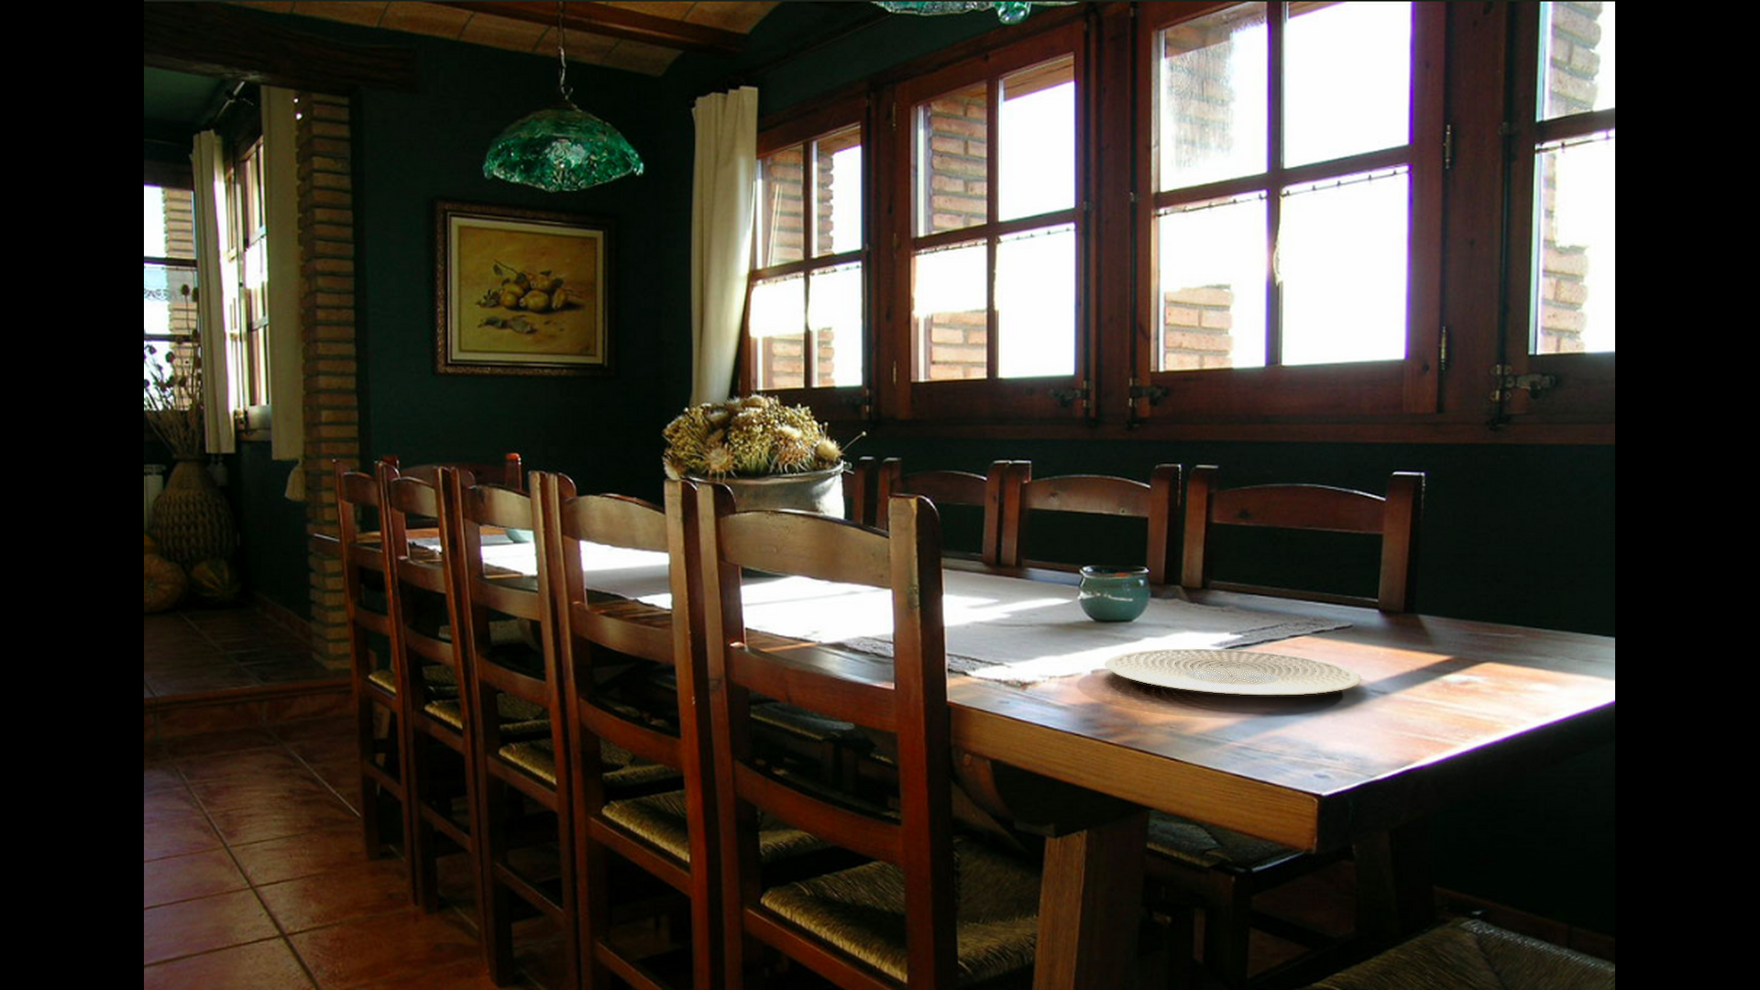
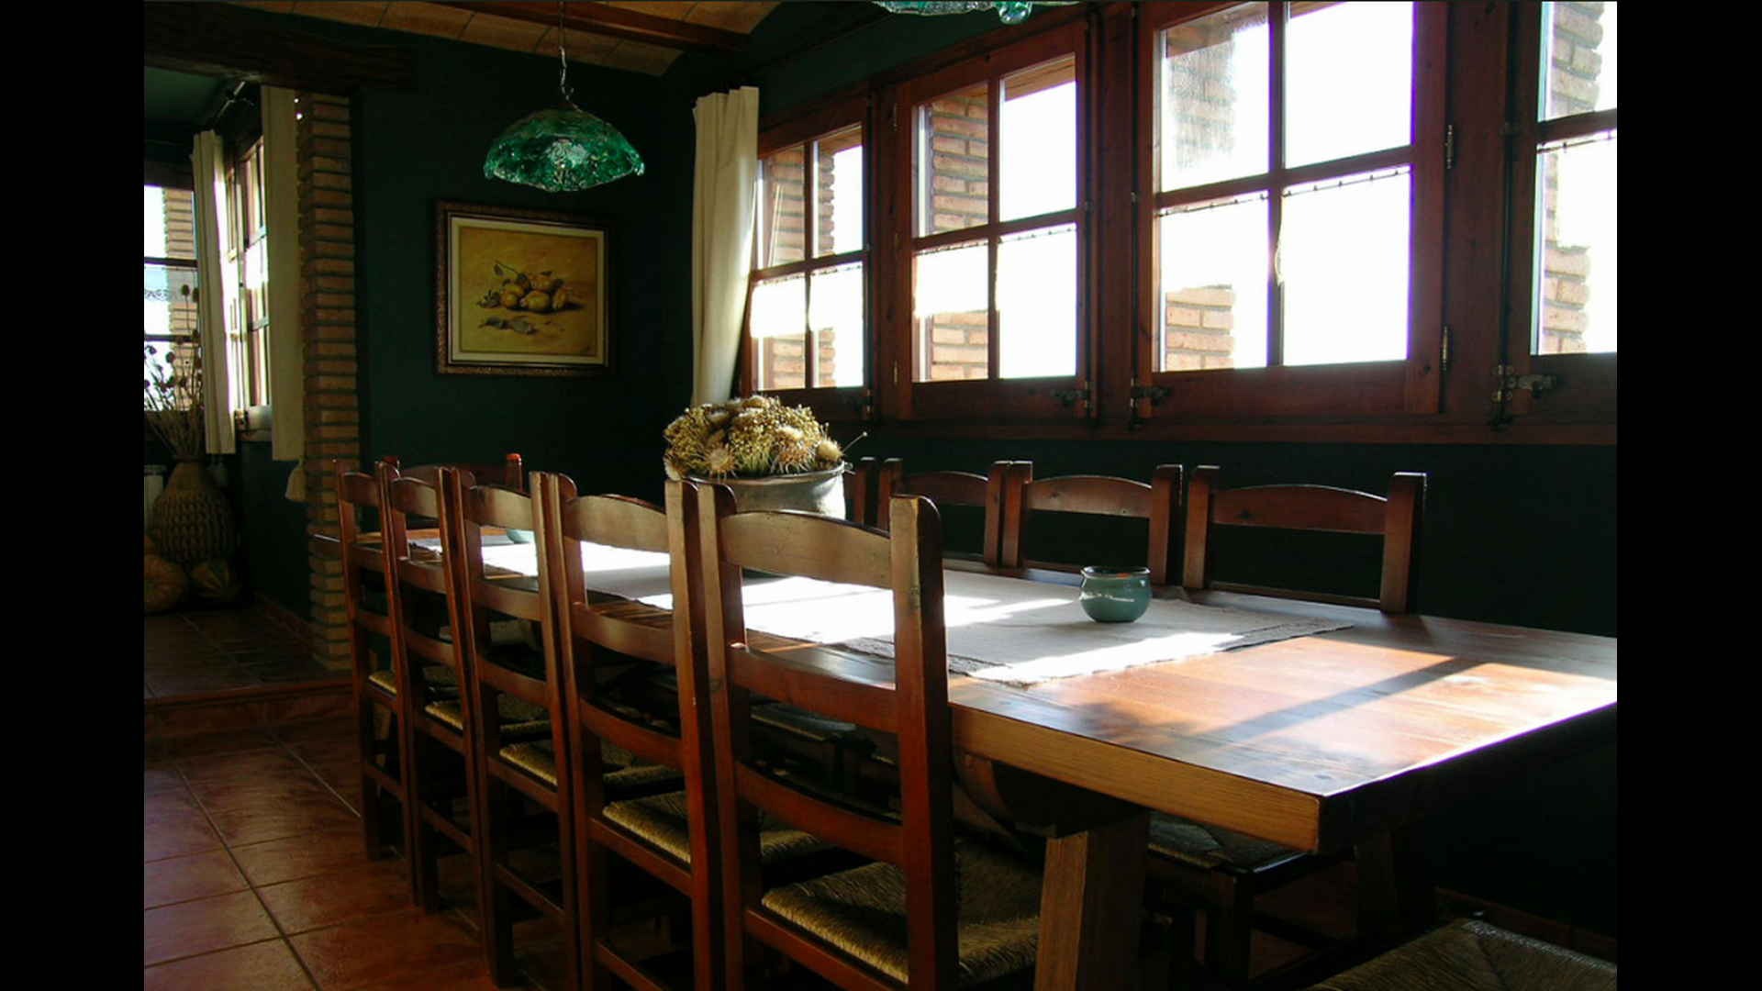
- plate (1231, 673)
